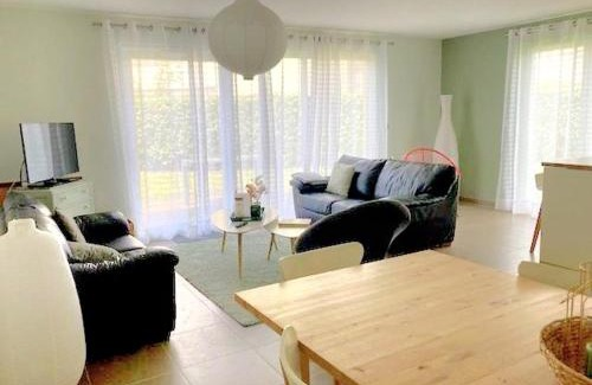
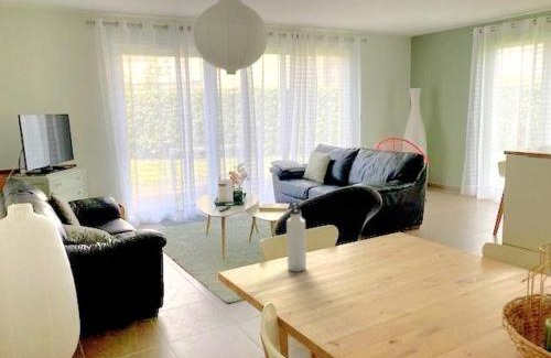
+ water bottle (295, 236)
